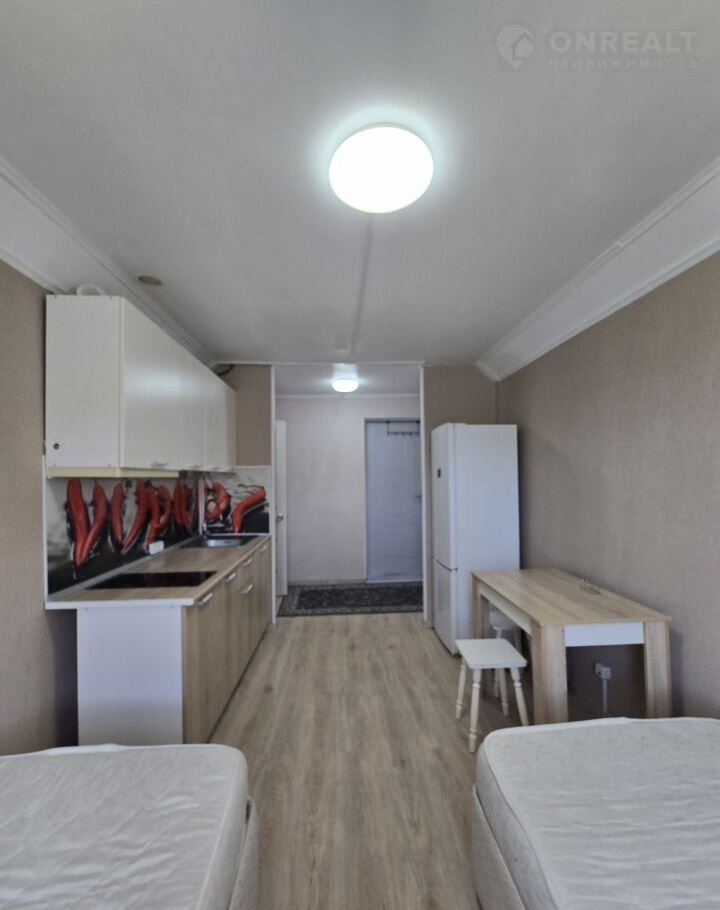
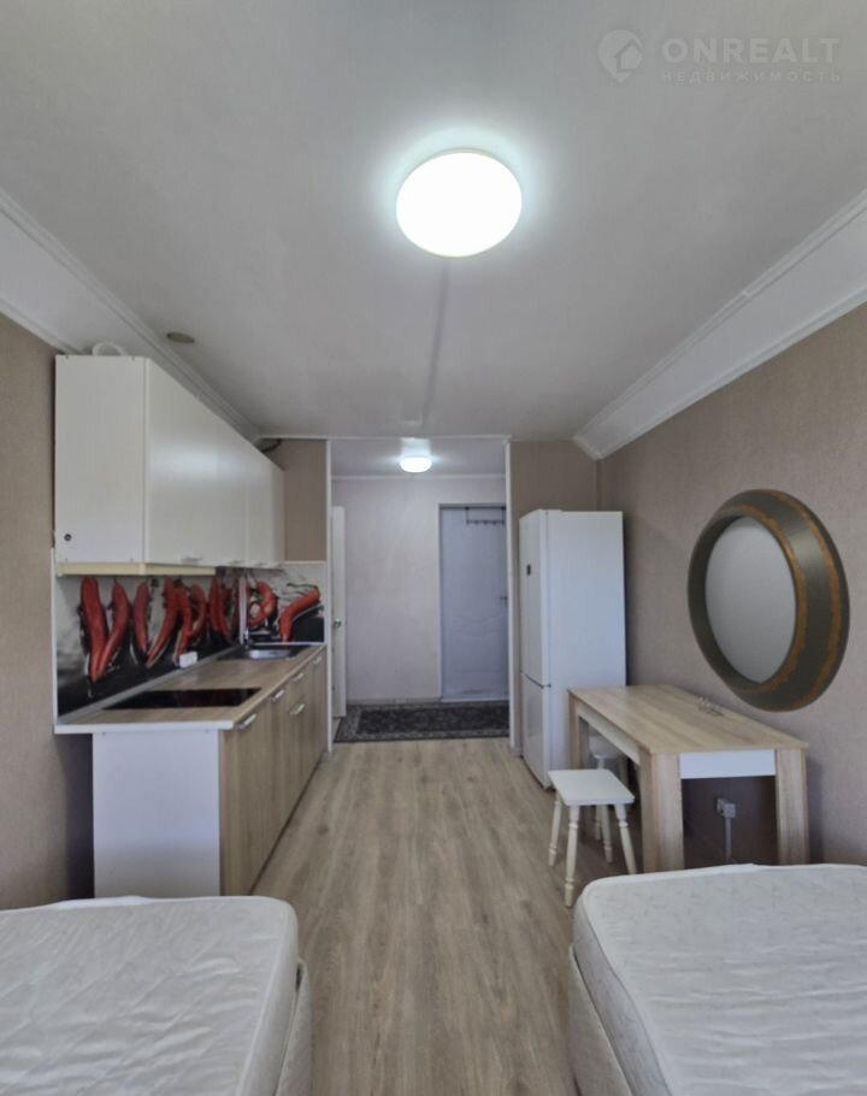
+ home mirror (747, 597)
